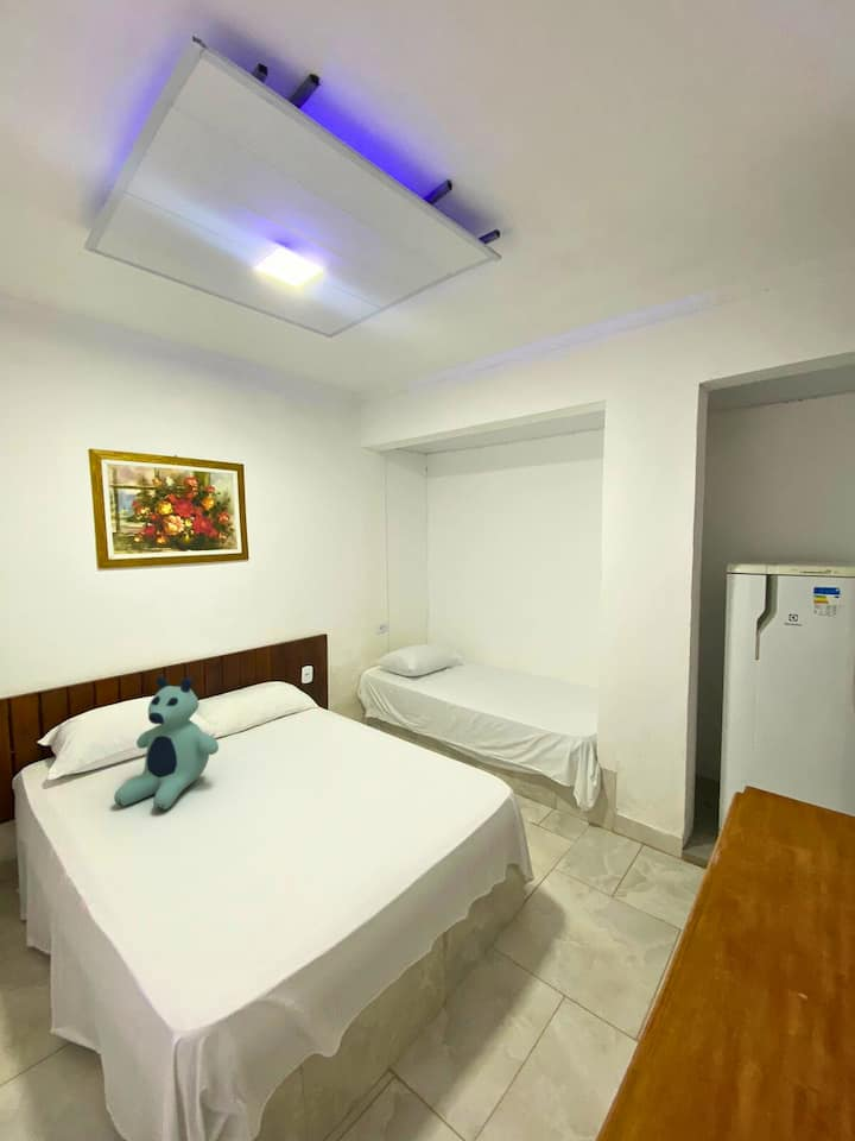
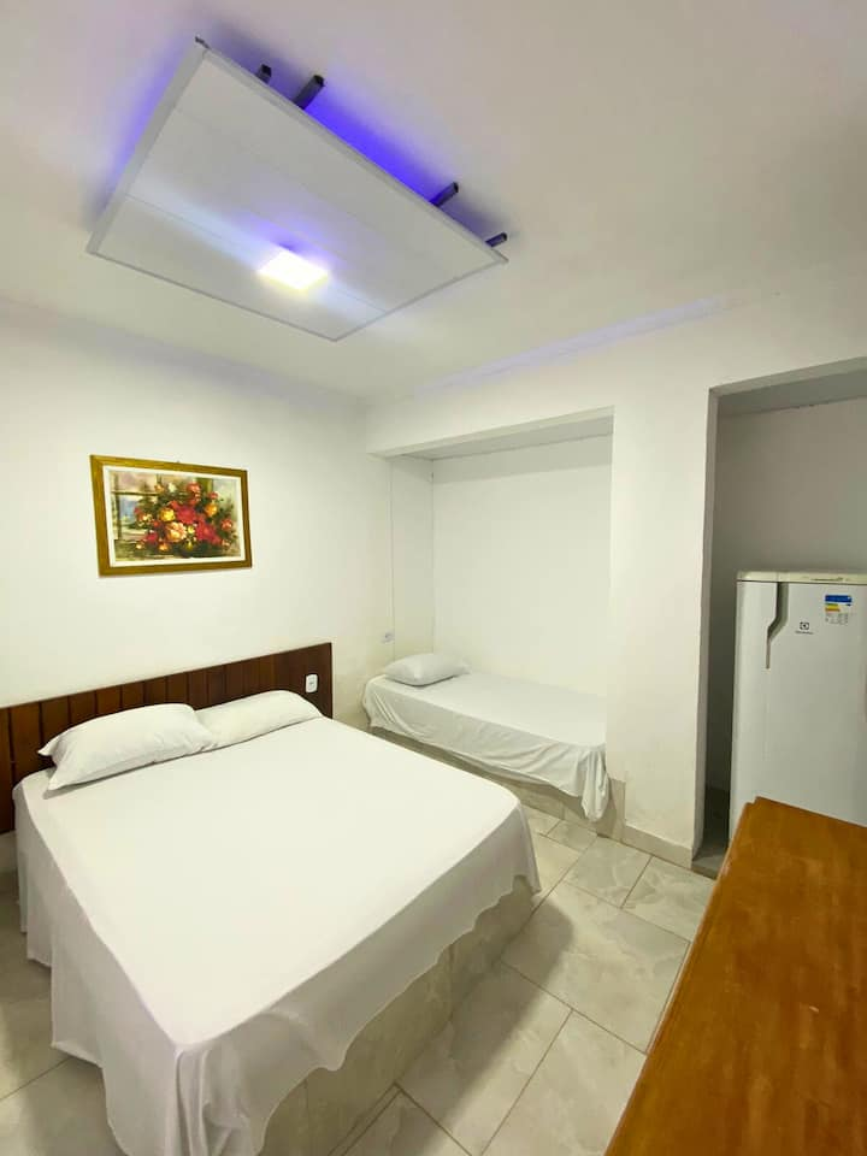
- bear (164, 737)
